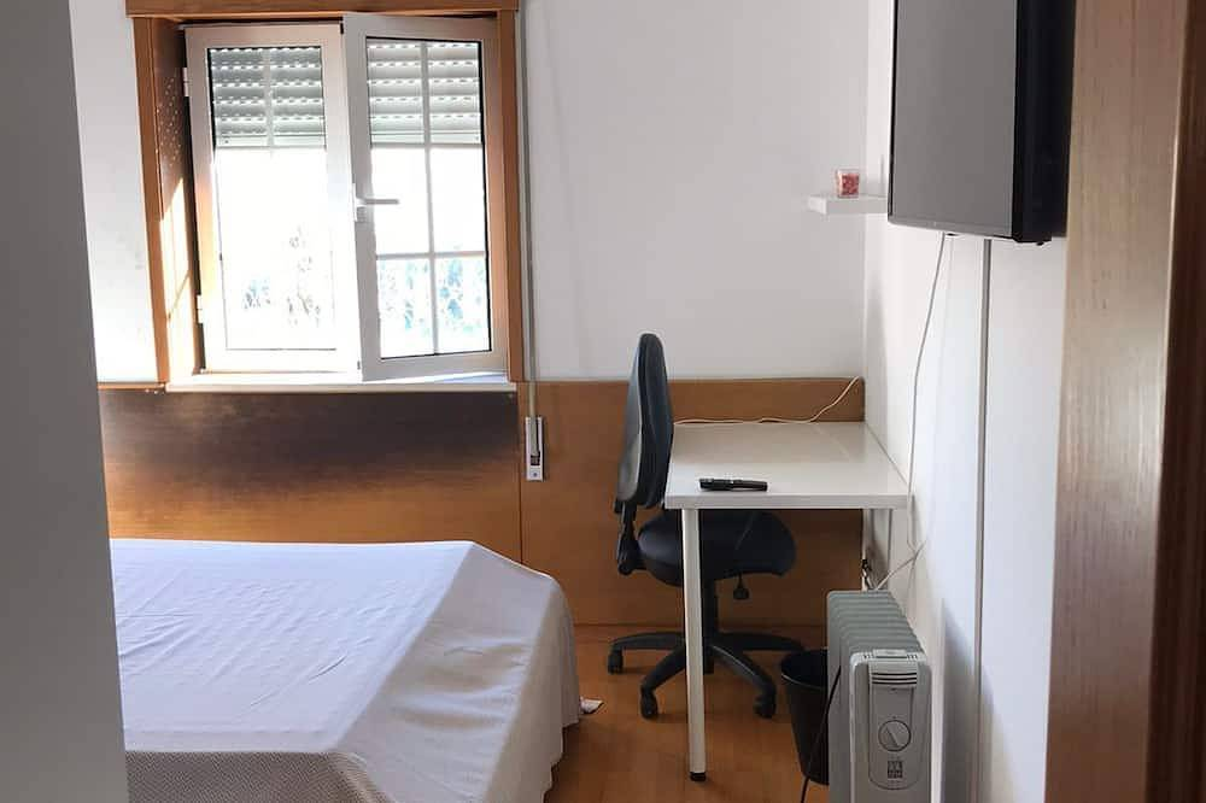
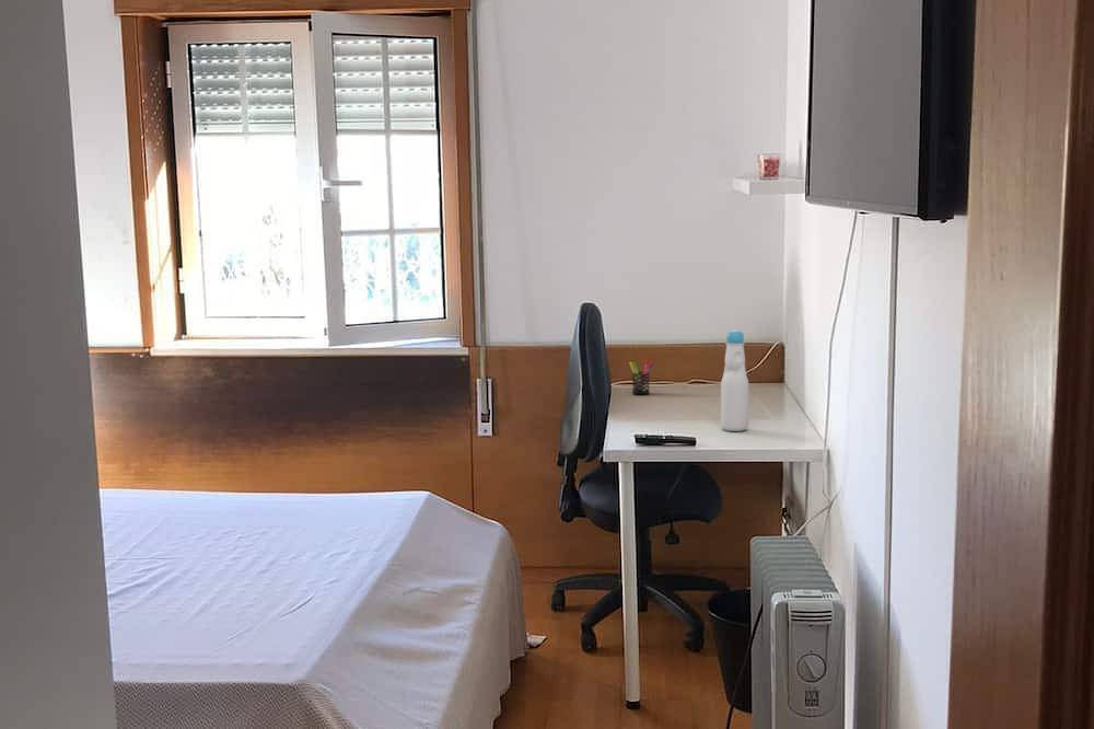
+ bottle (734, 380)
+ pen holder (640, 374)
